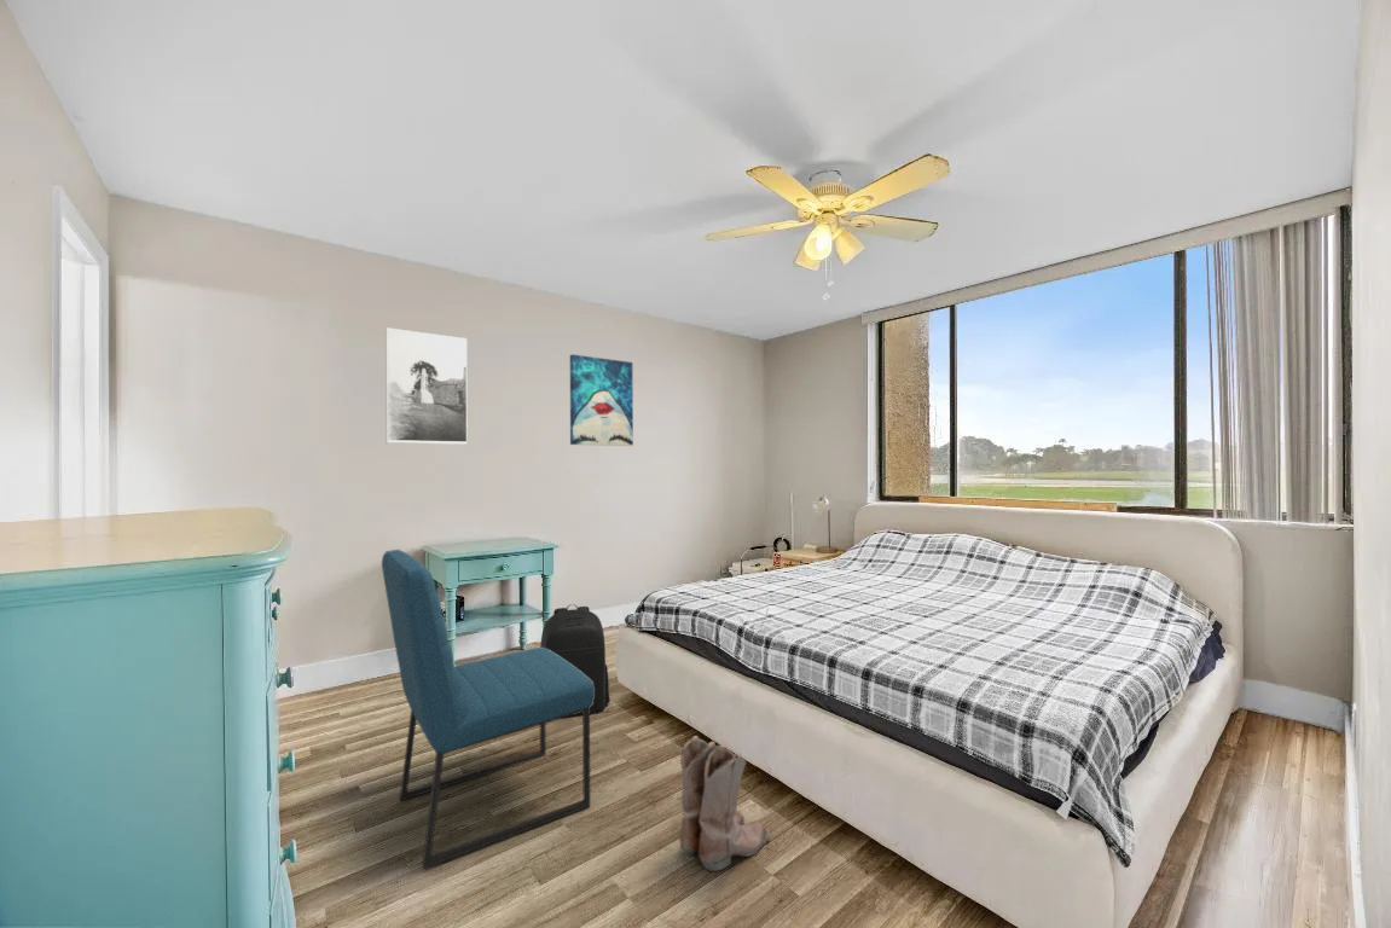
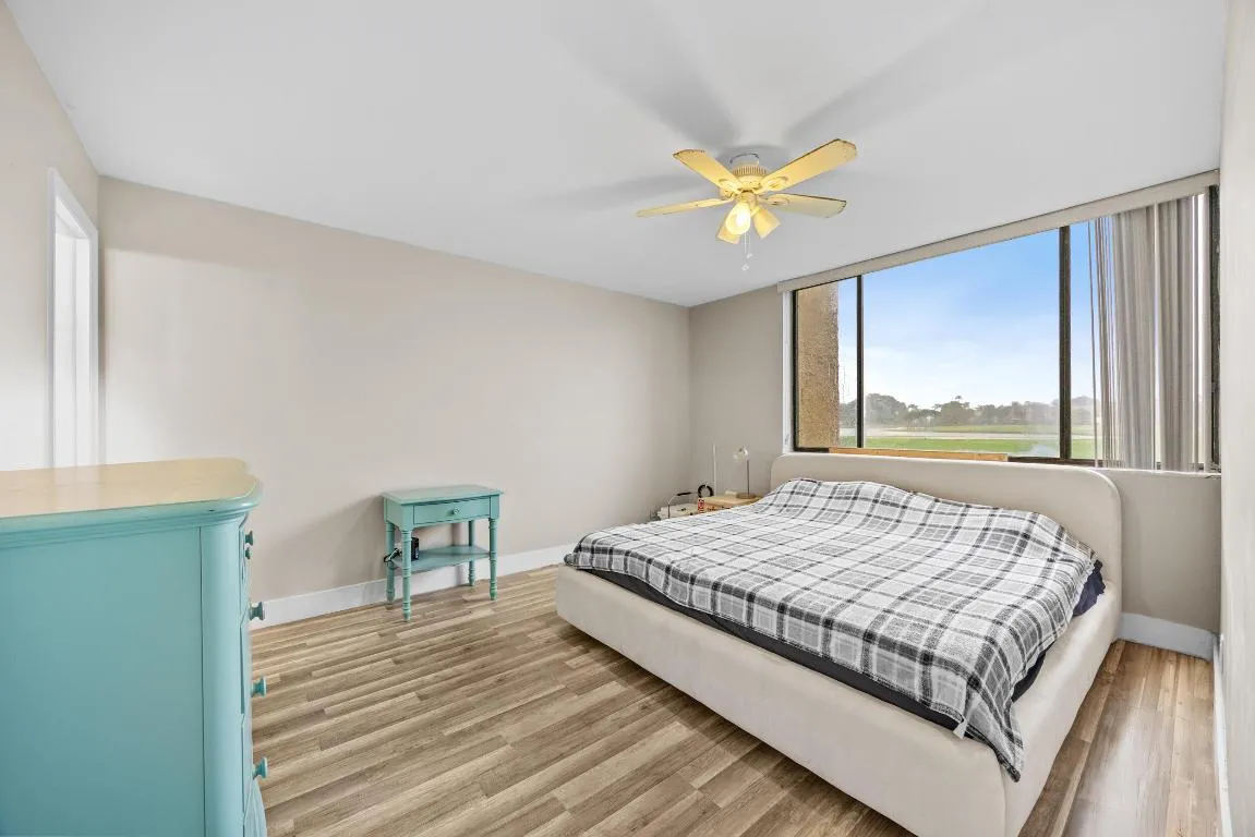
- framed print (428, 388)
- chair (487, 677)
- boots (724, 789)
- wall art (602, 401)
- backpack (573, 654)
